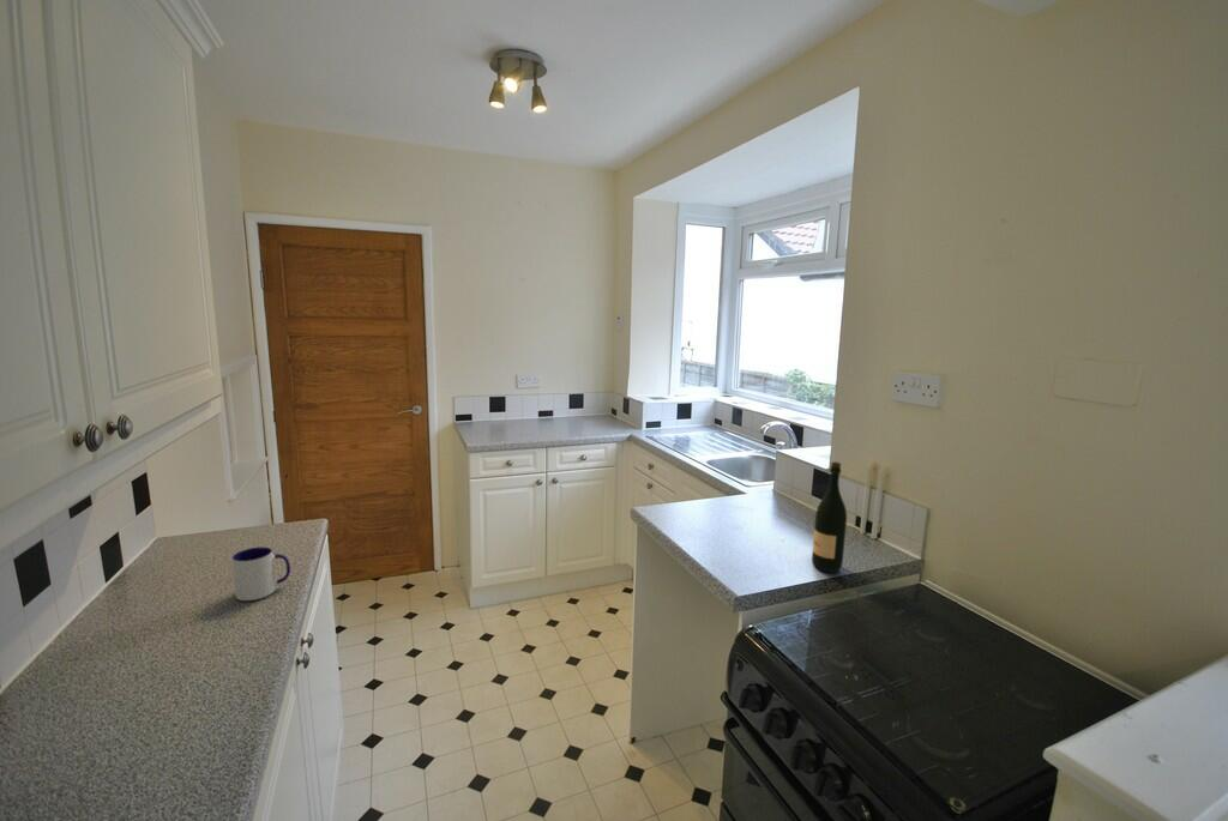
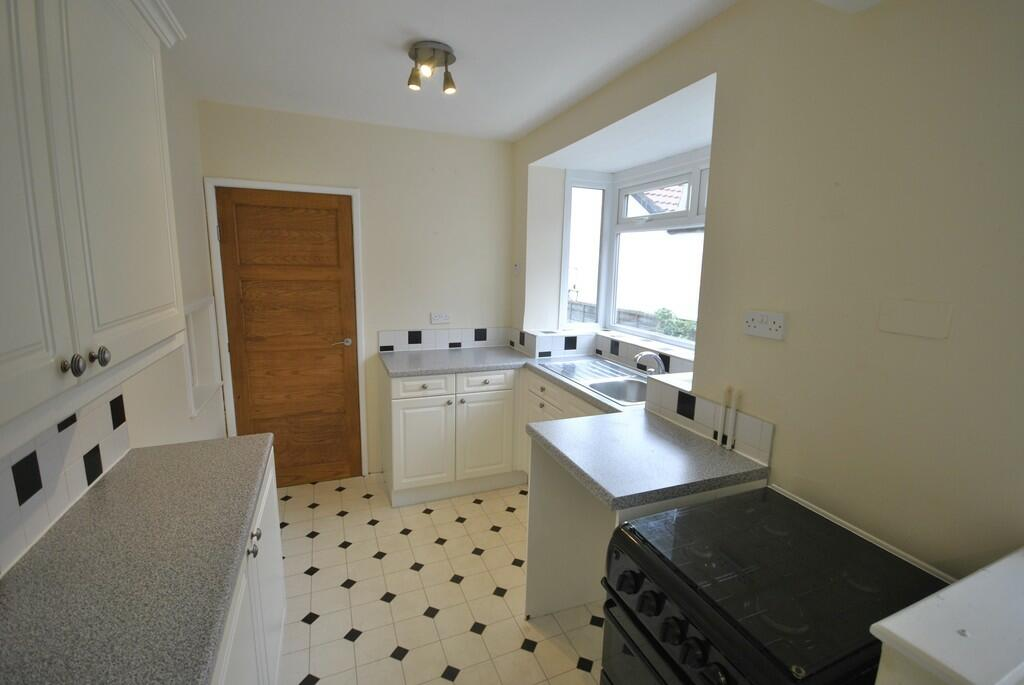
- mug (263, 572)
- wine bottle (831, 514)
